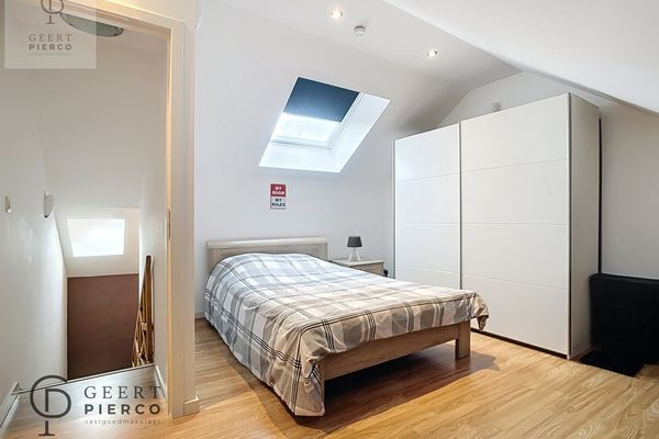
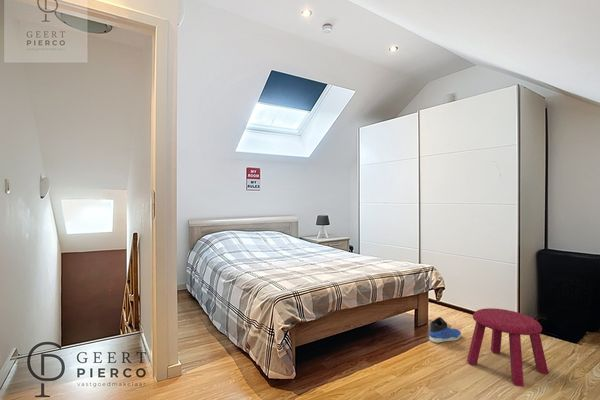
+ sneaker (445, 328)
+ stool (509, 341)
